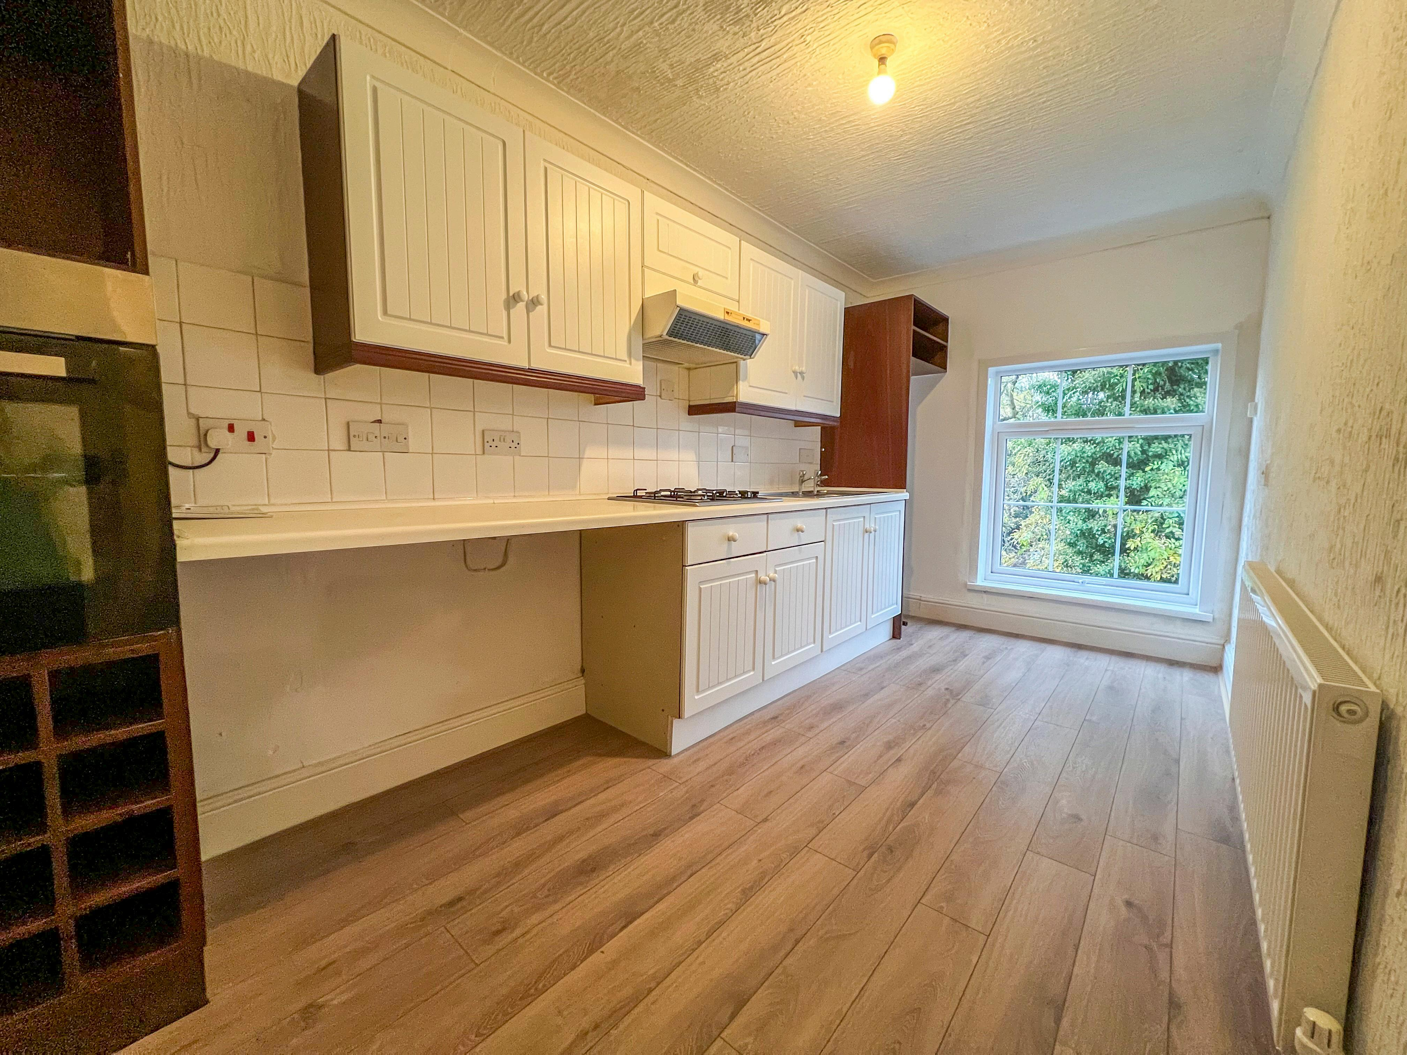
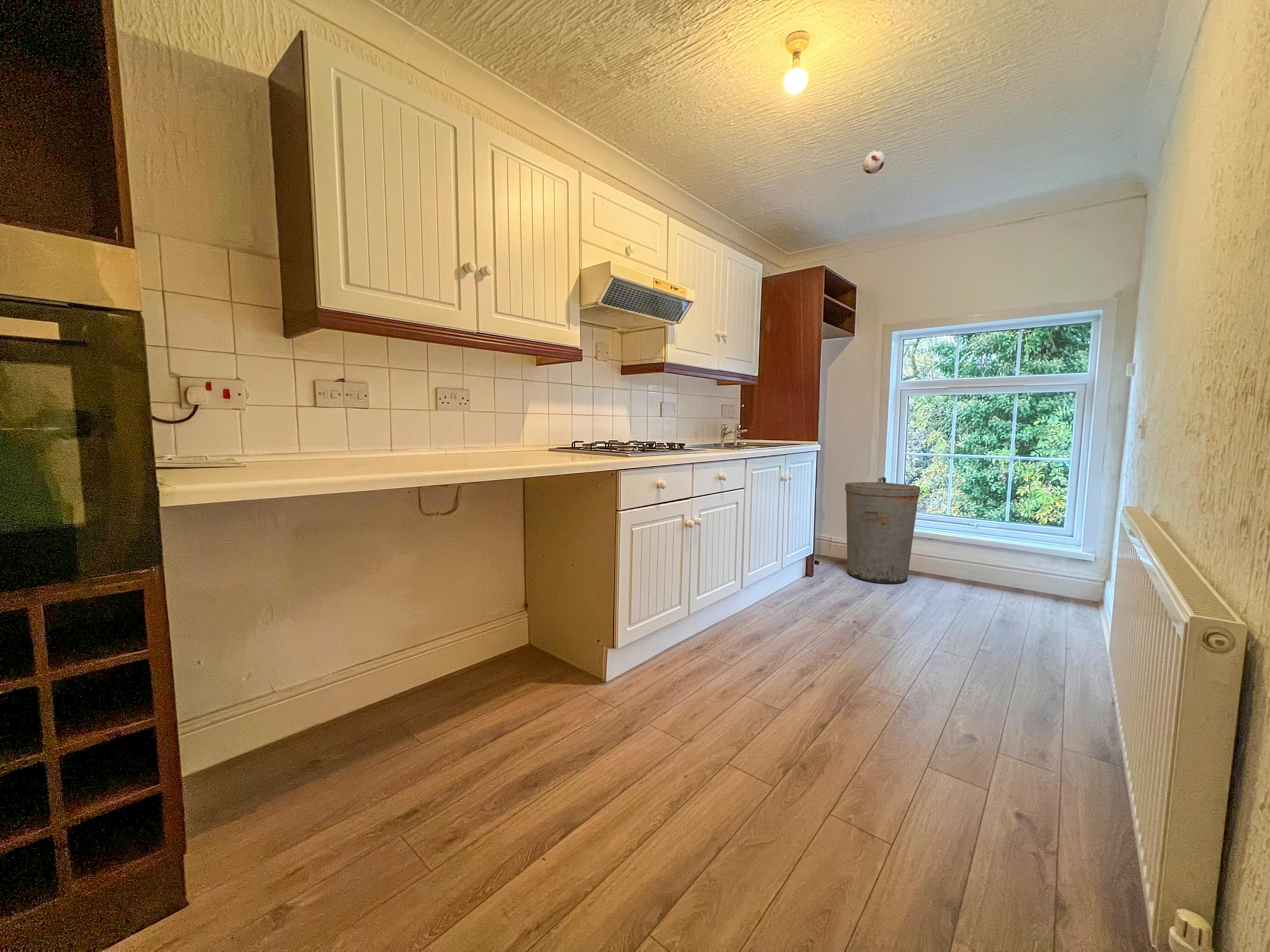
+ trash can (879, 527)
+ smoke detector (873, 162)
